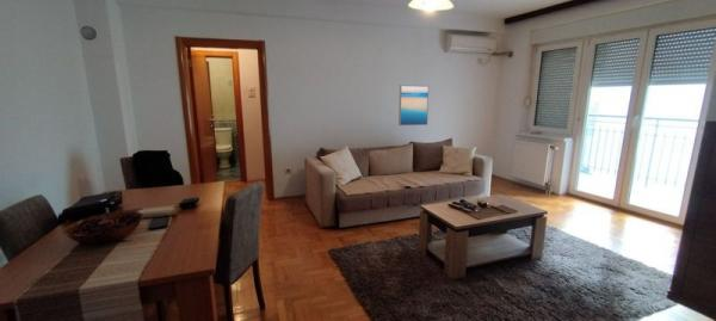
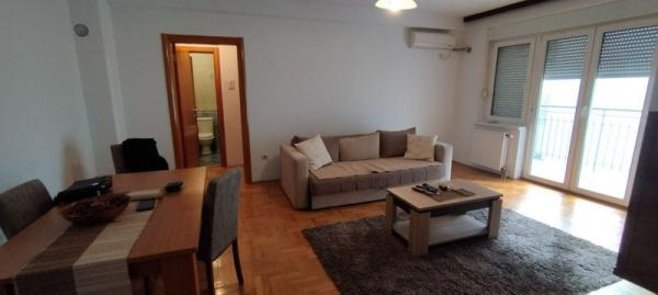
- wall art (413, 105)
